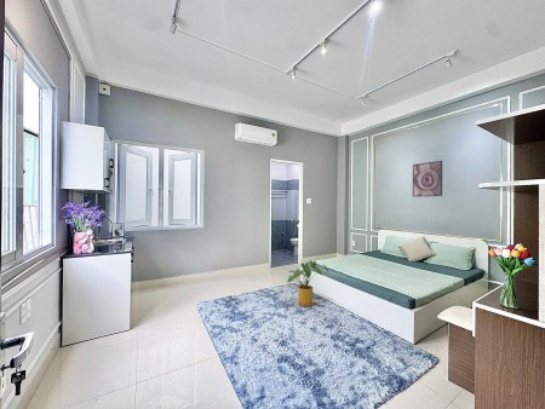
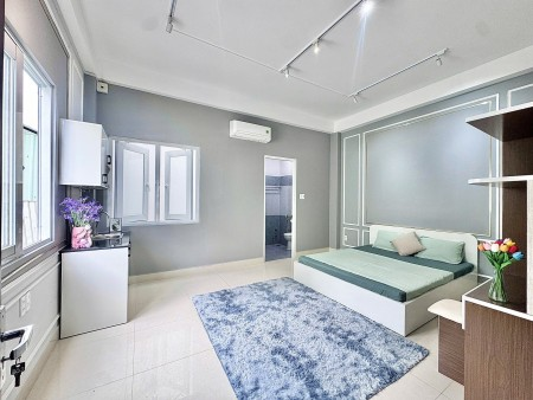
- house plant (305, 281)
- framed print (426, 179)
